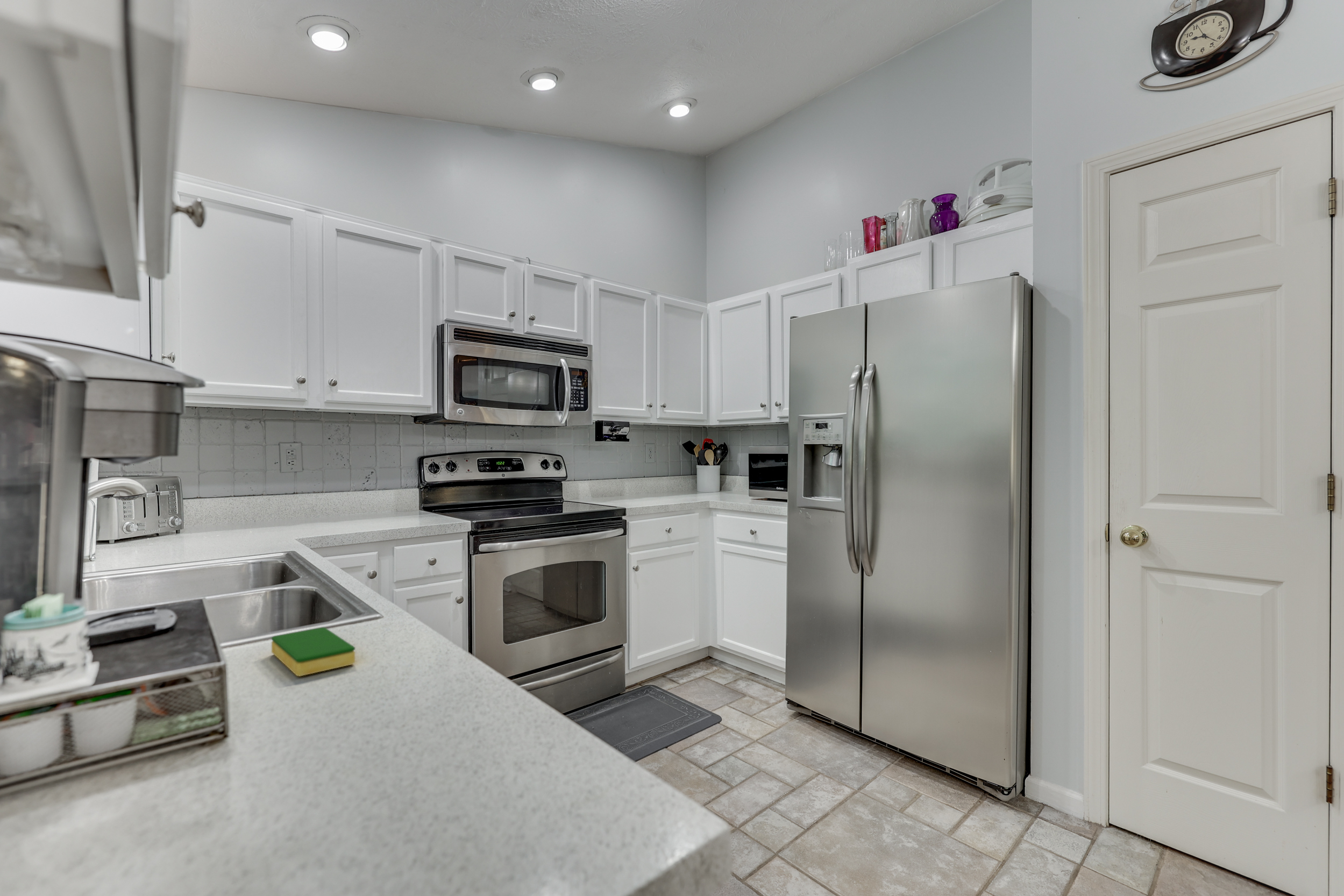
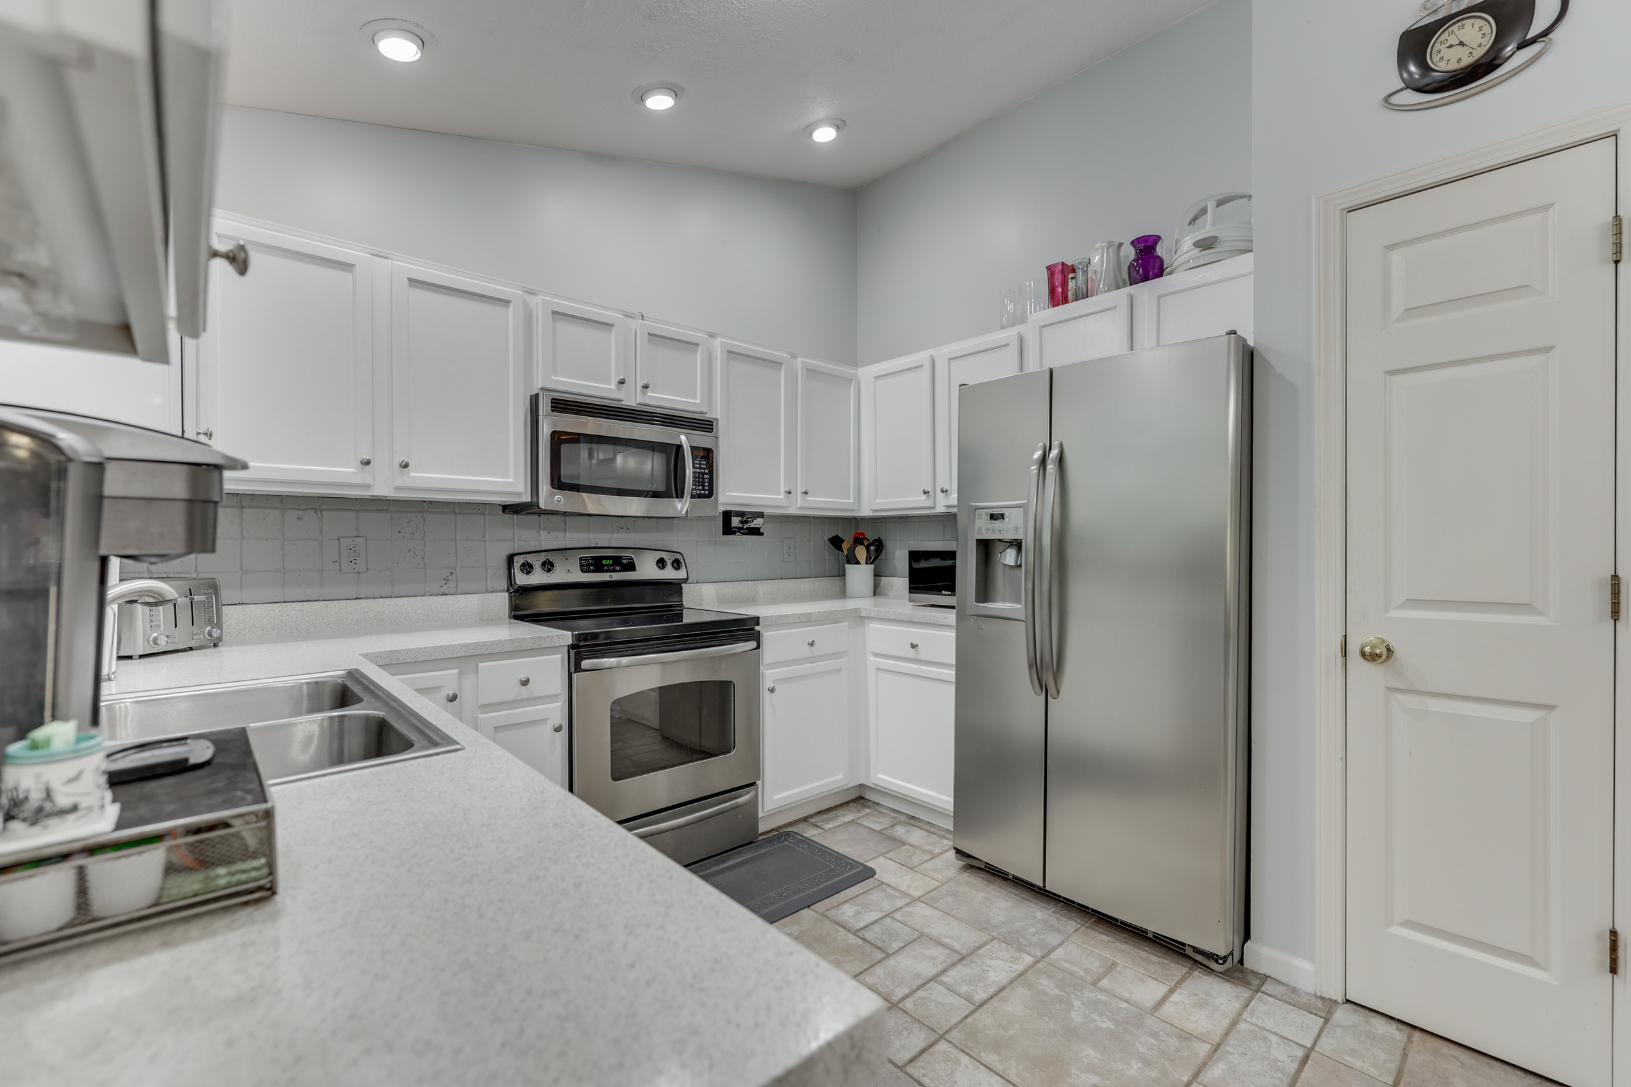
- dish sponge (312, 650)
